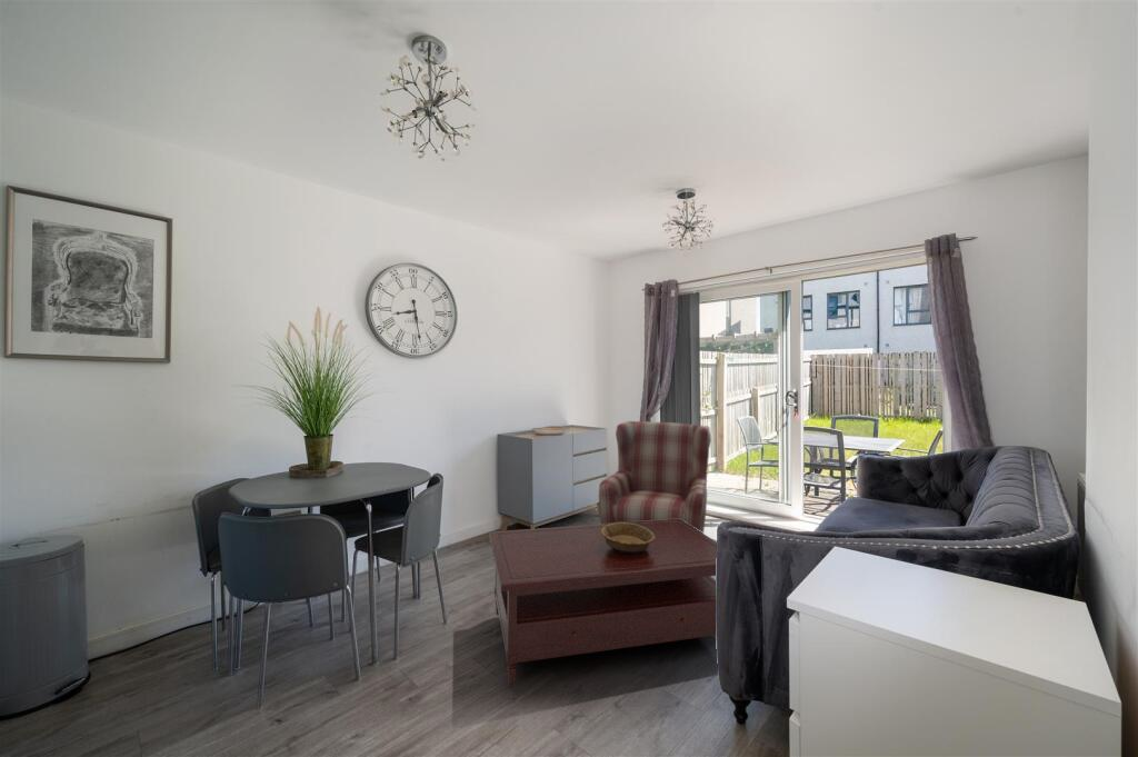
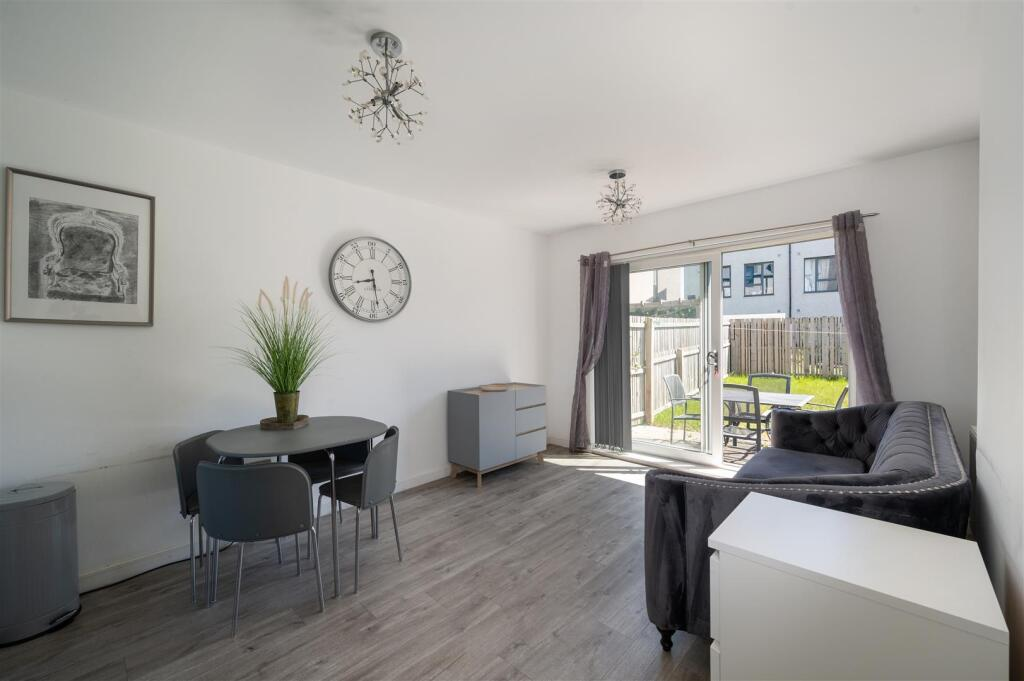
- decorative bowl (627, 538)
- armchair (658, 485)
- coffee table (607, 588)
